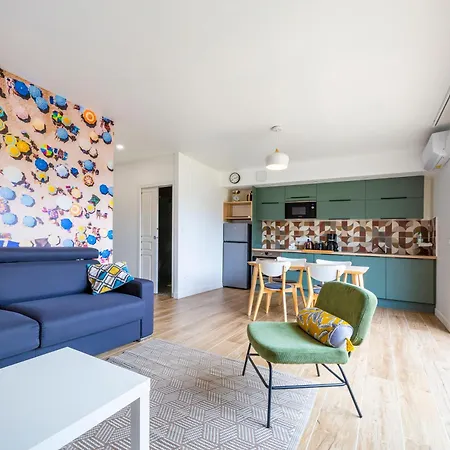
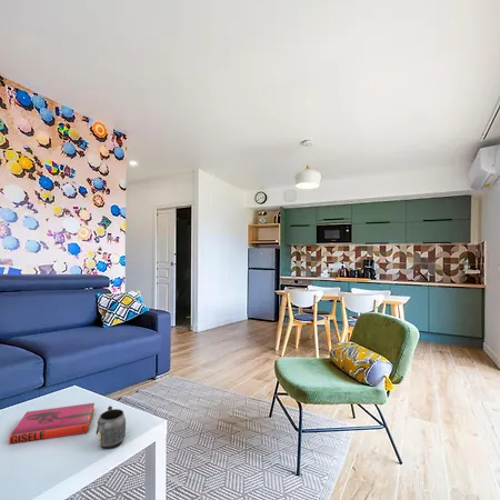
+ mug (110, 426)
+ hardback book (56, 421)
